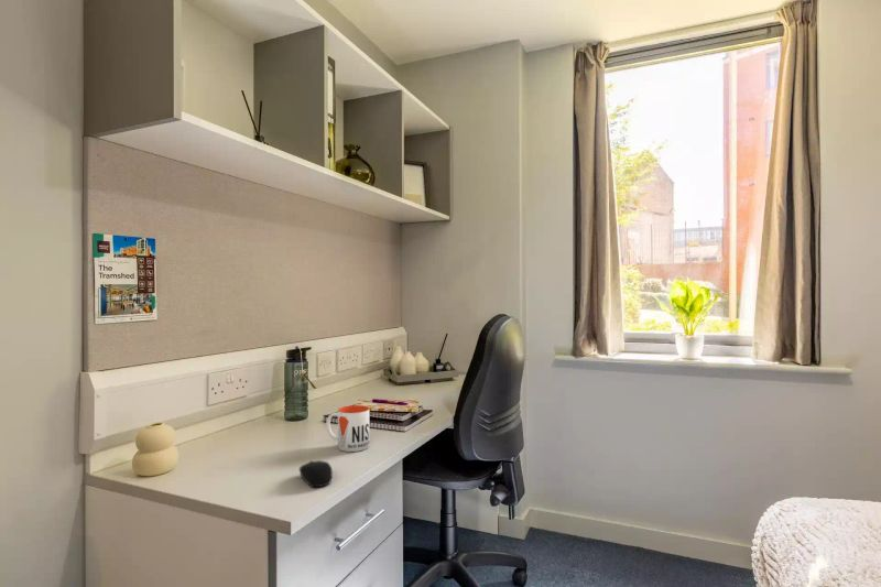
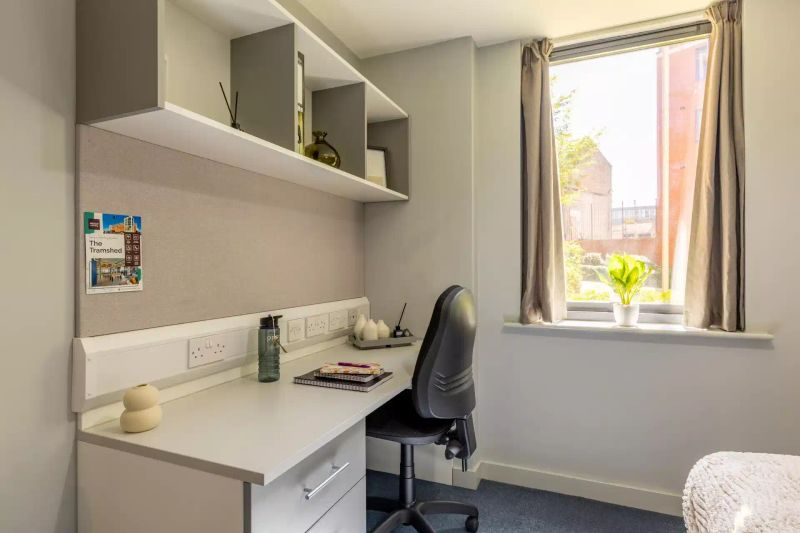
- mug (347, 426)
- computer mouse (315, 469)
